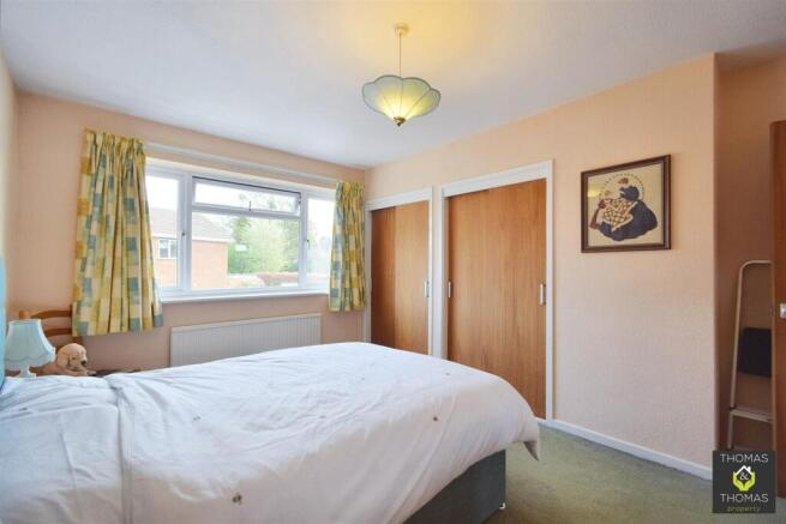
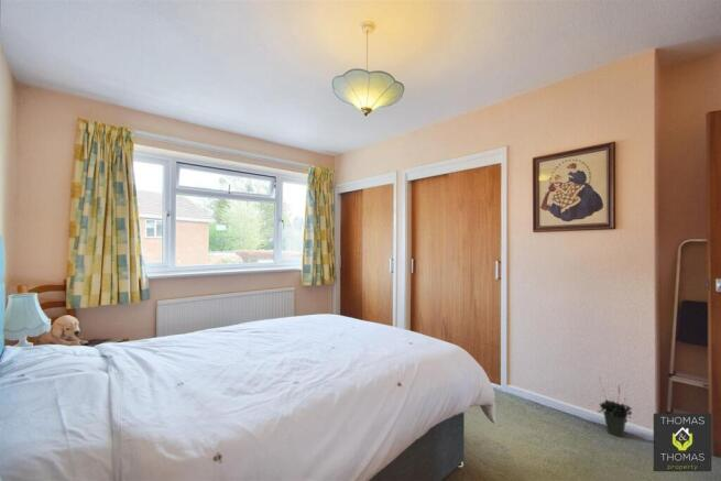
+ potted plant (614, 405)
